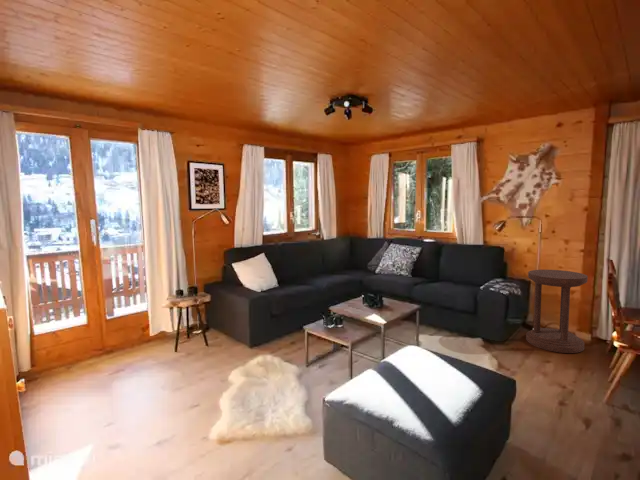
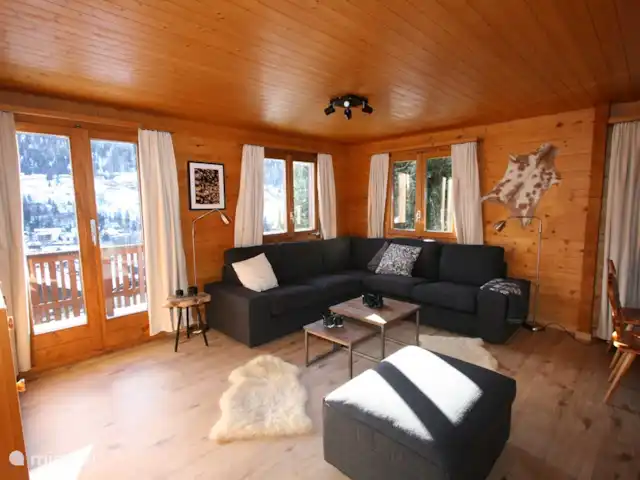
- side table (560, 308)
